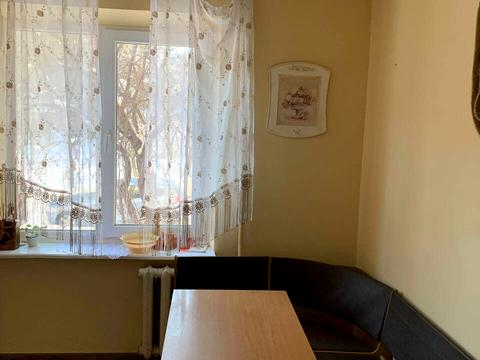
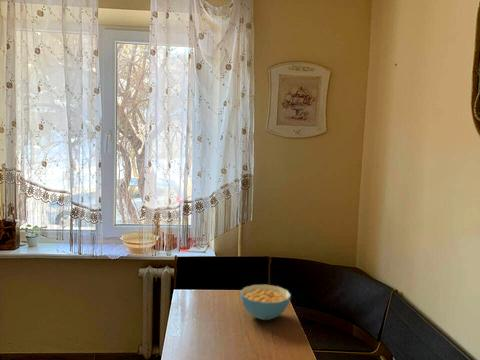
+ cereal bowl (264, 305)
